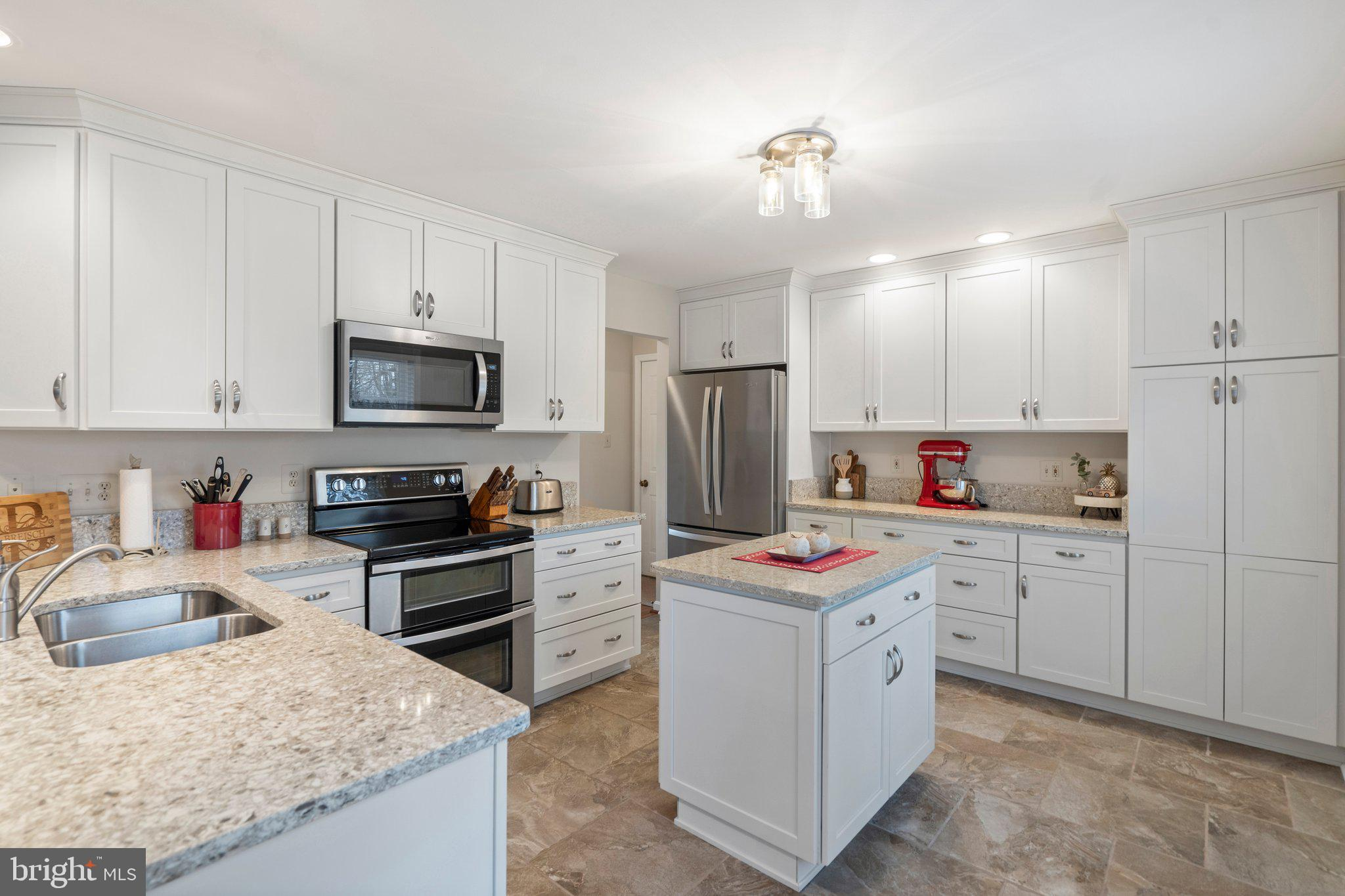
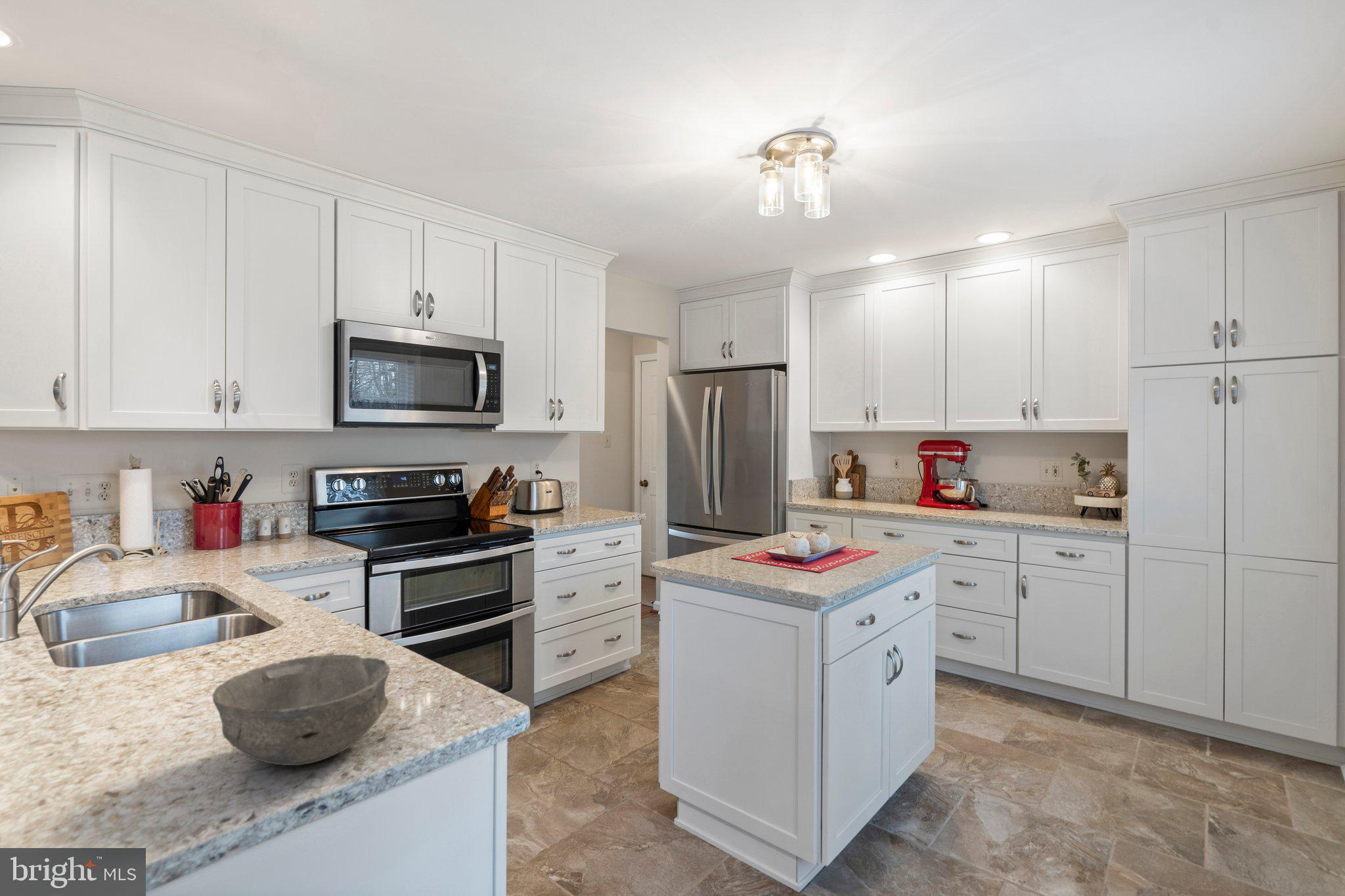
+ bowl (306, 714)
